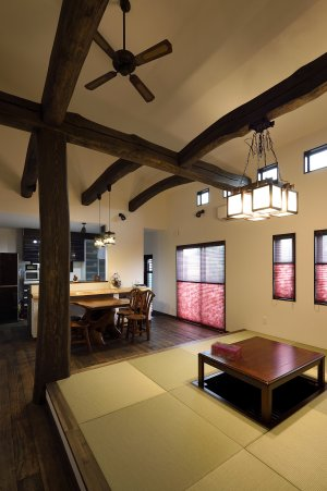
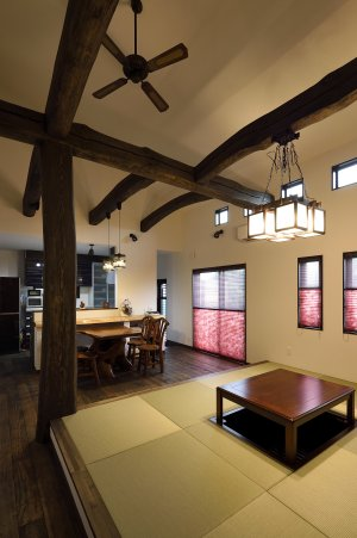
- tissue box (226, 351)
